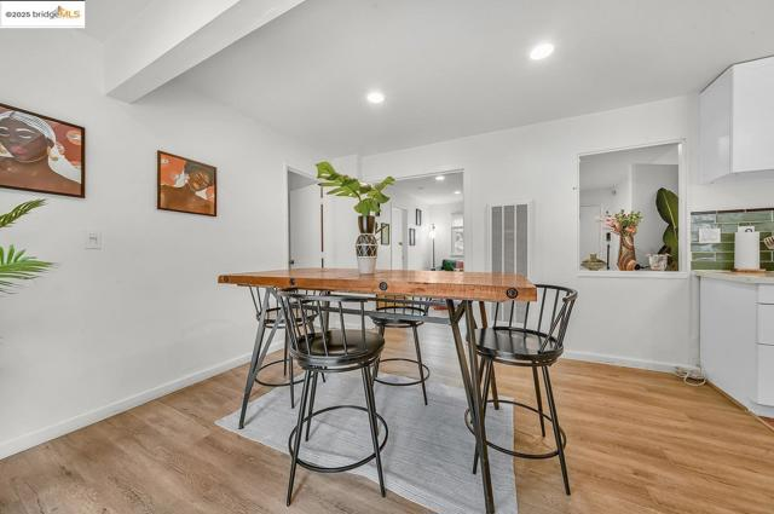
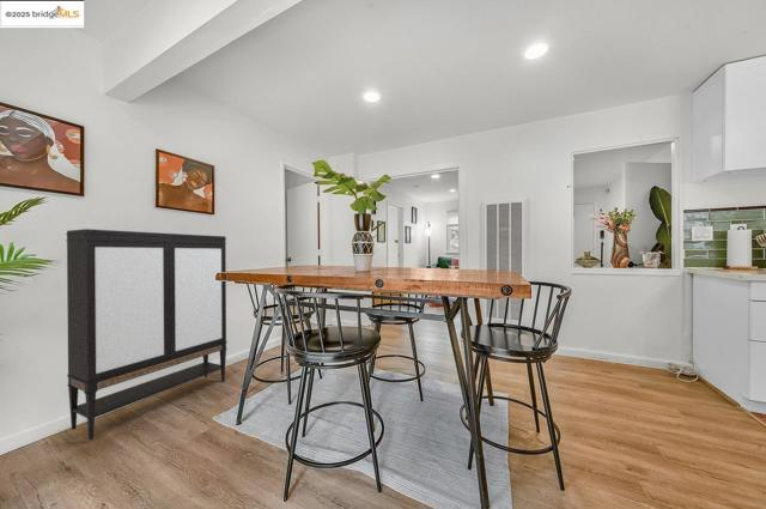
+ storage cabinet (159, 317)
